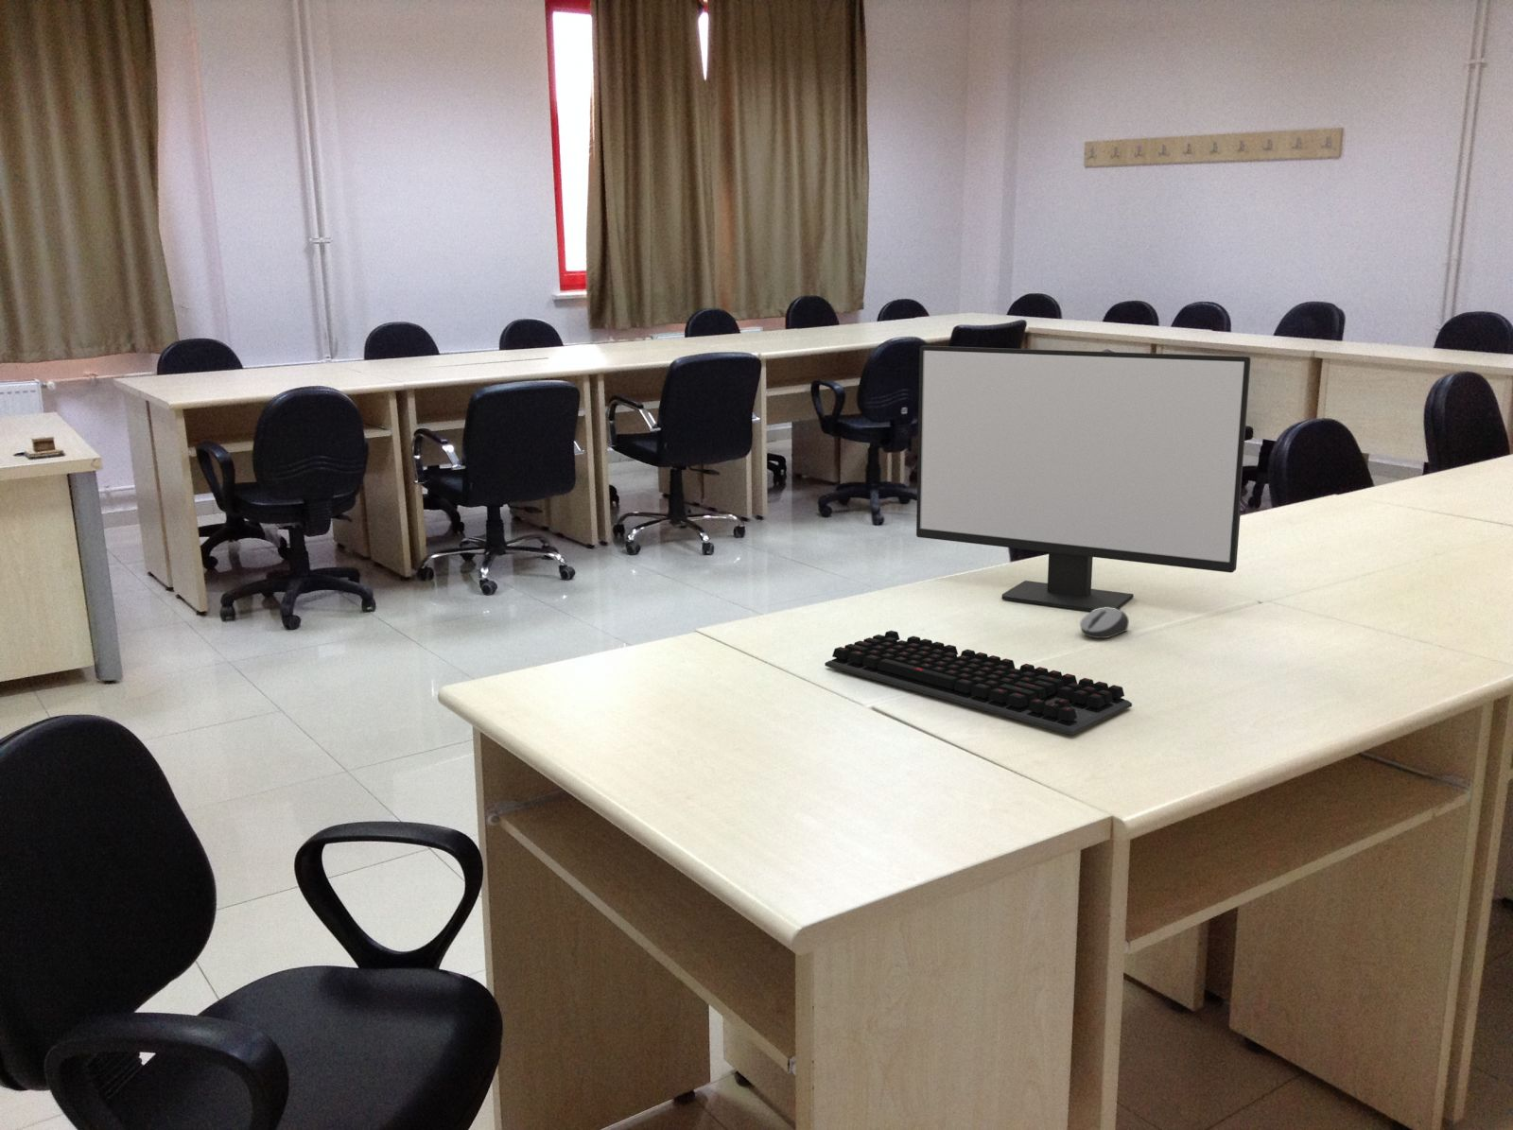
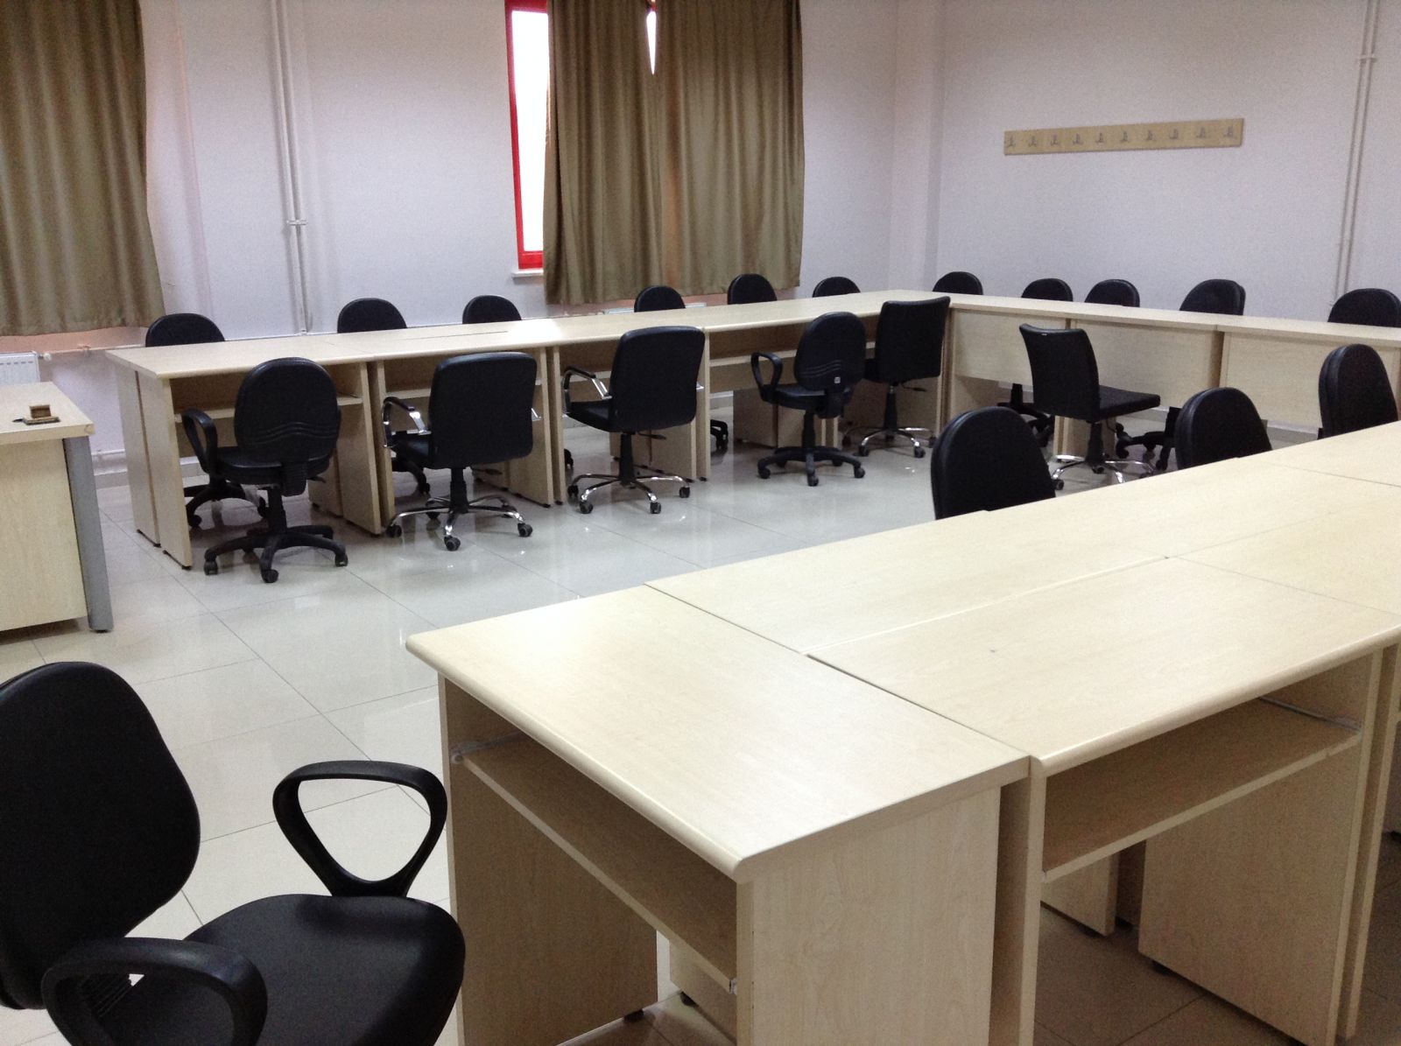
- computer monitor (1072, 477)
- computer mouse (1105, 621)
- computer keyboard (971, 677)
